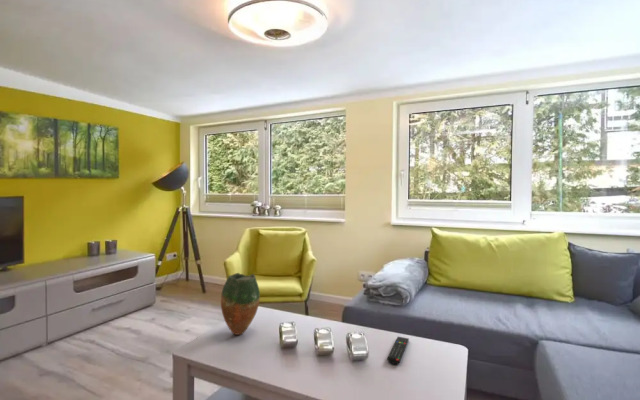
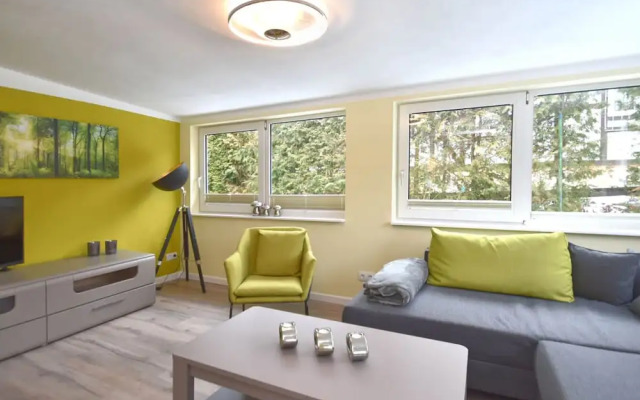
- vase (240, 304)
- remote control (398, 349)
